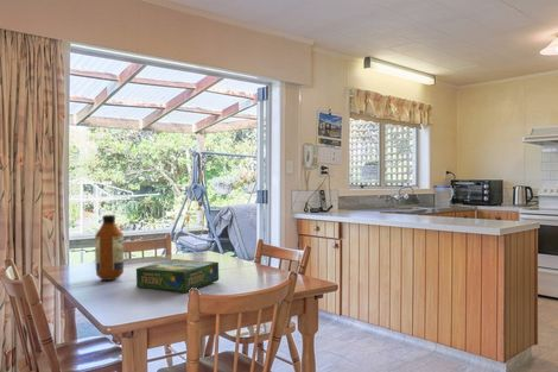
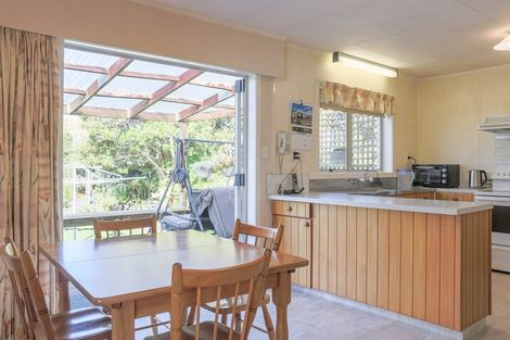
- board game (178, 273)
- bottle (109, 246)
